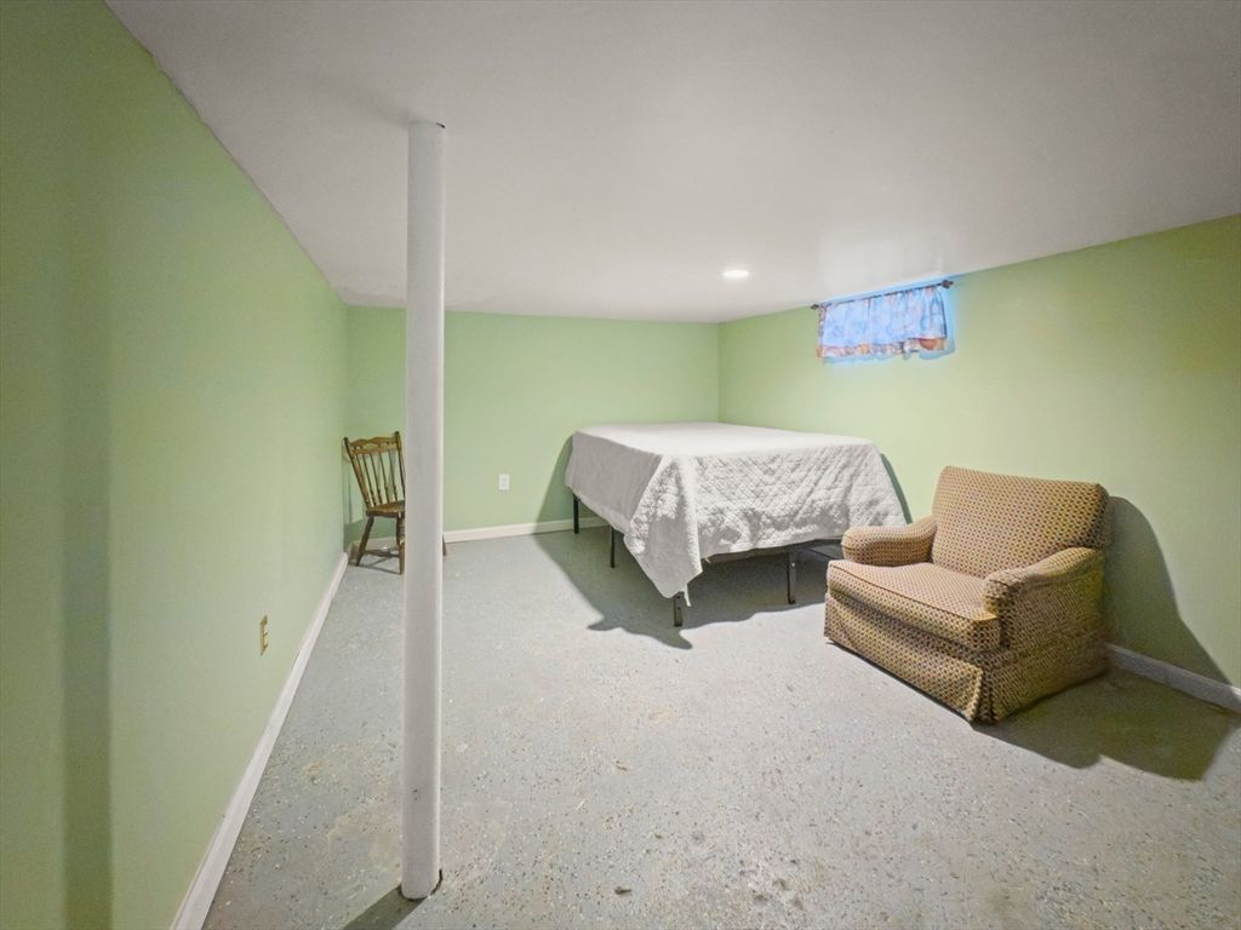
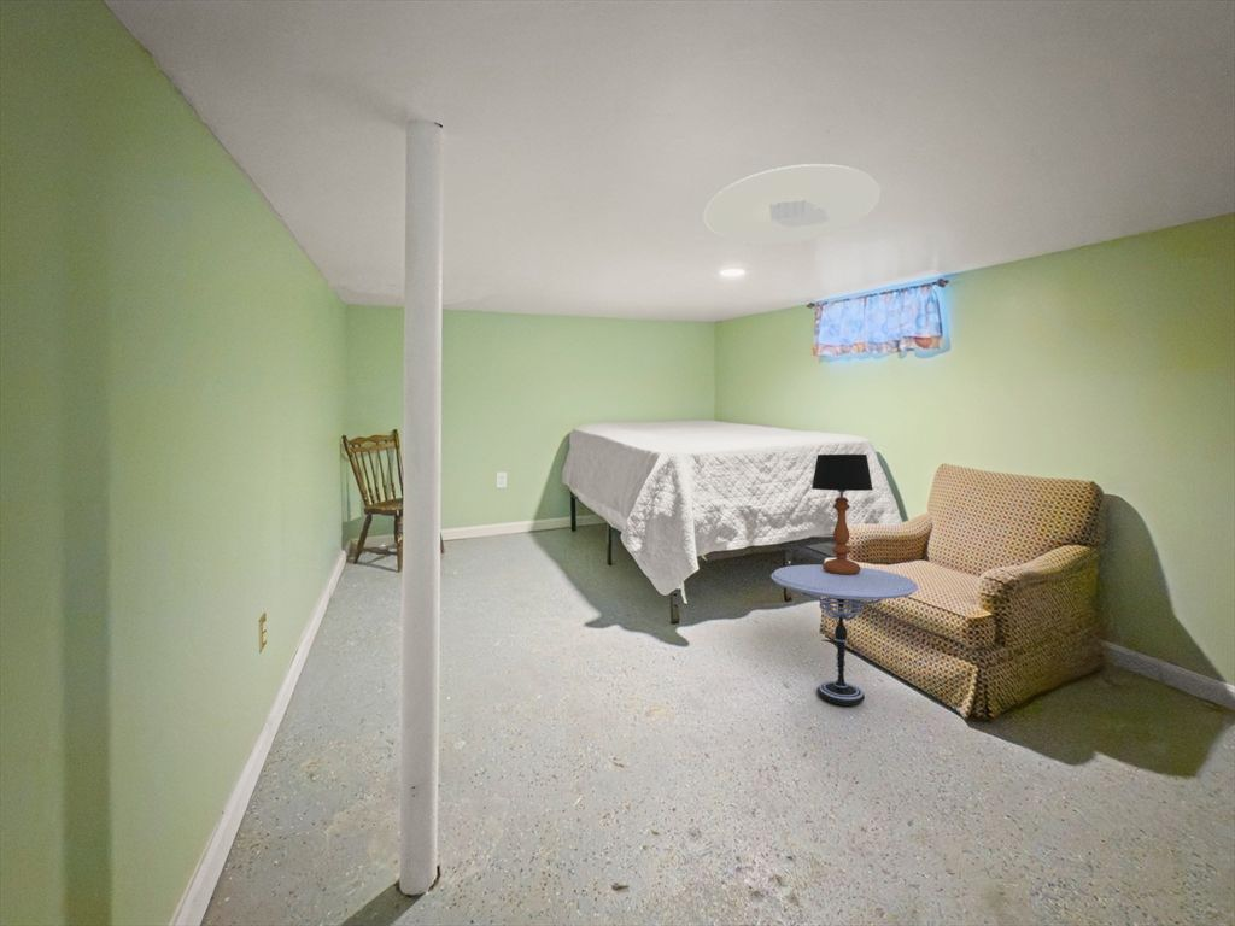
+ table lamp (841, 512)
+ side table (841, 637)
+ ceiling light (788, 201)
